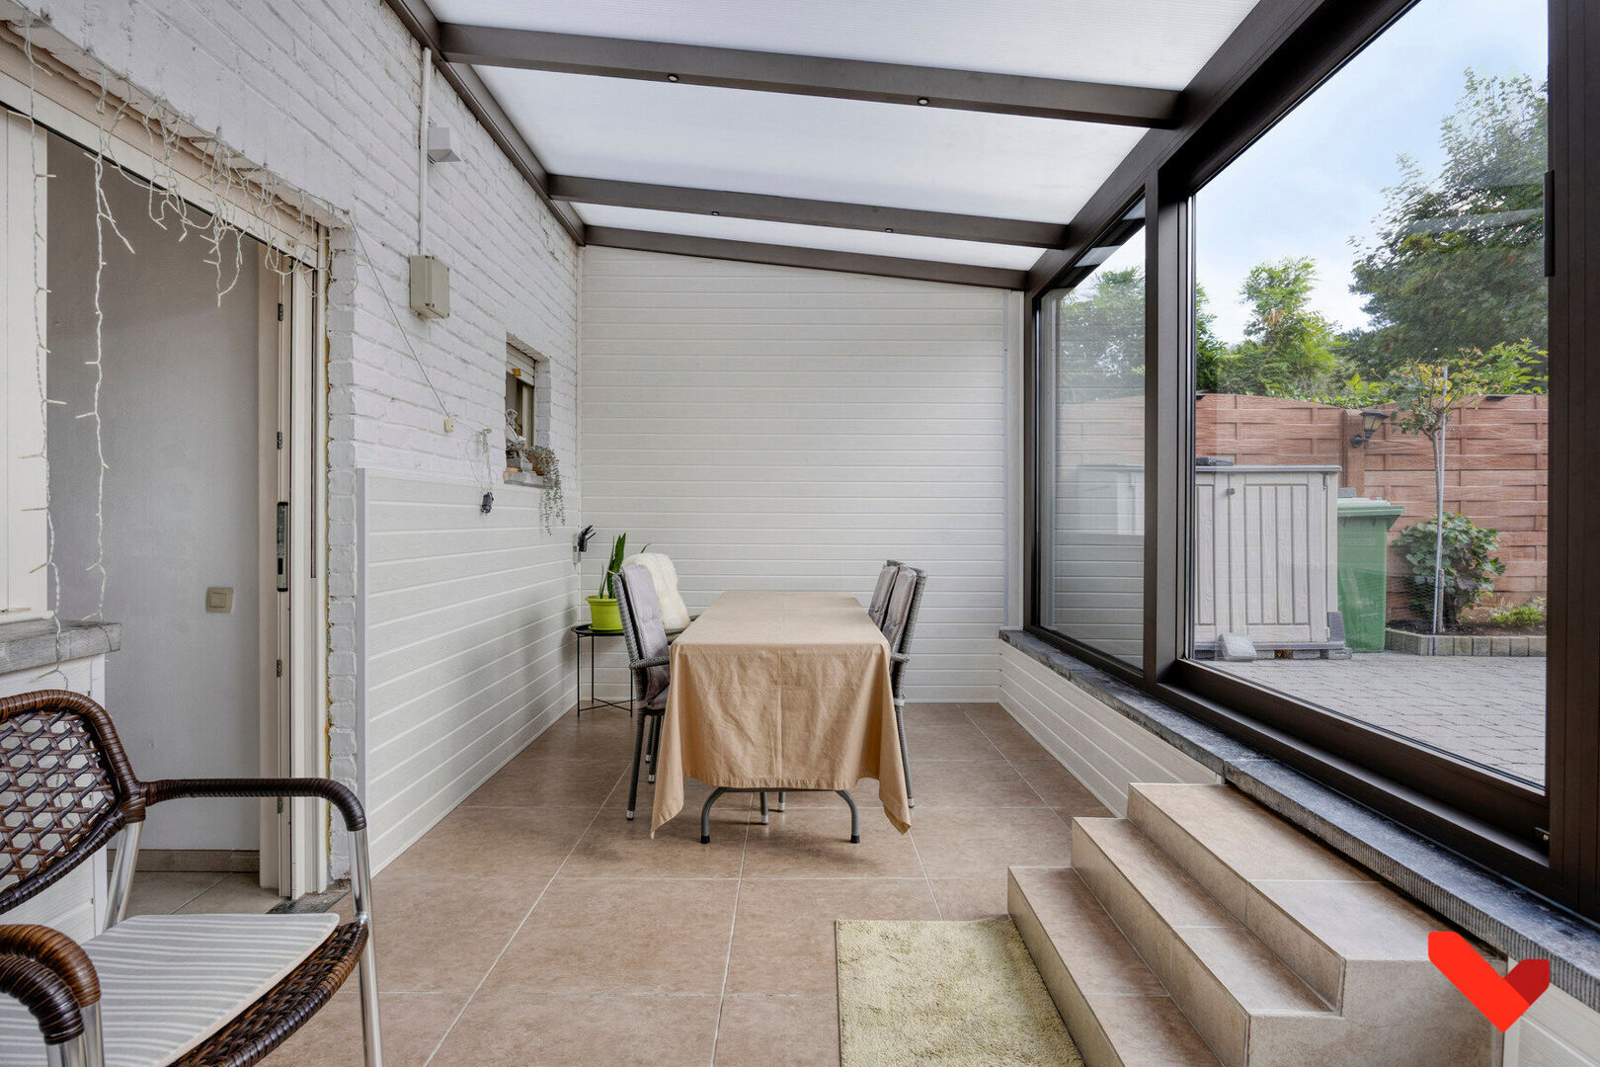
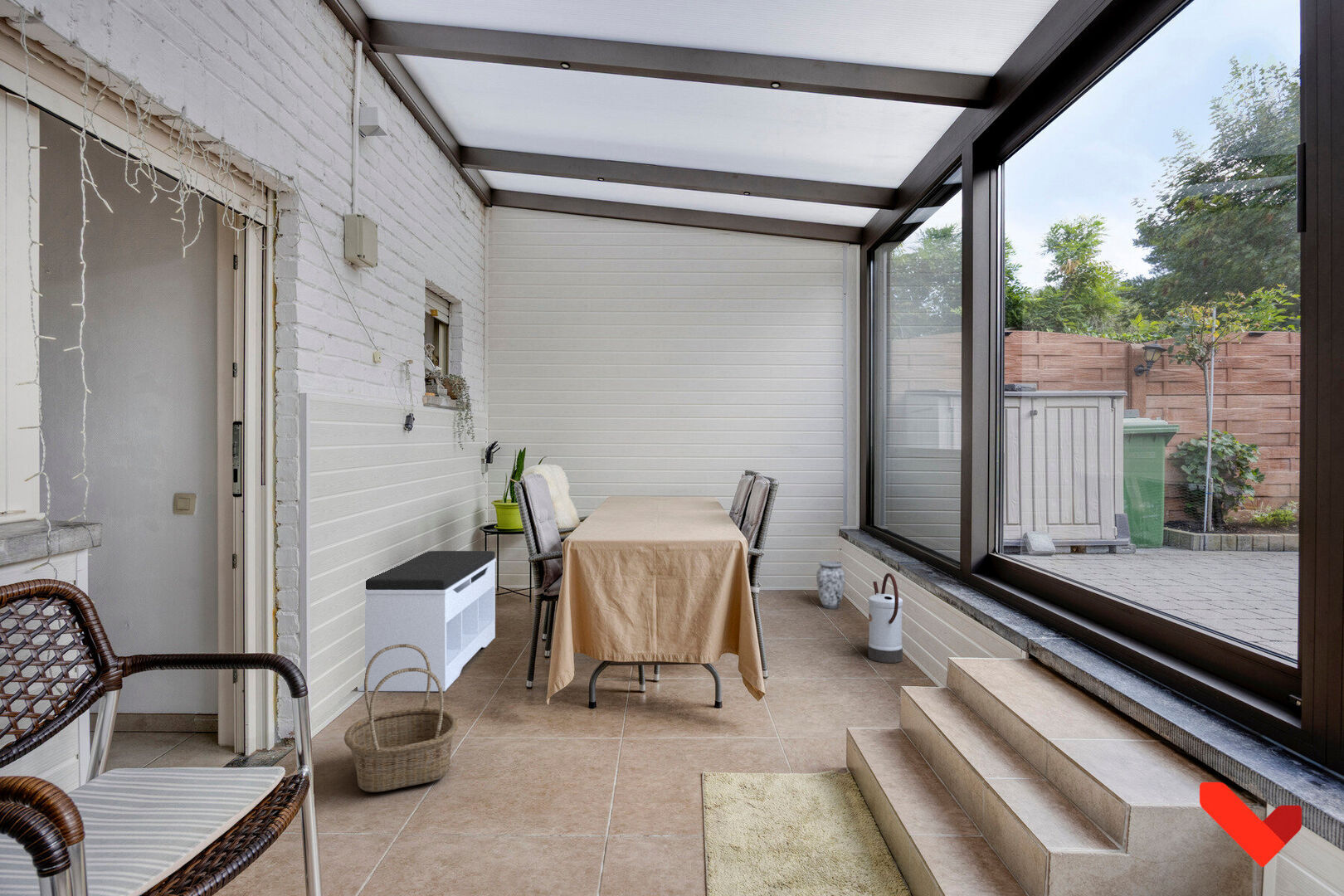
+ vase (830, 584)
+ bench (435, 611)
+ watering can (884, 614)
+ basket (402, 714)
